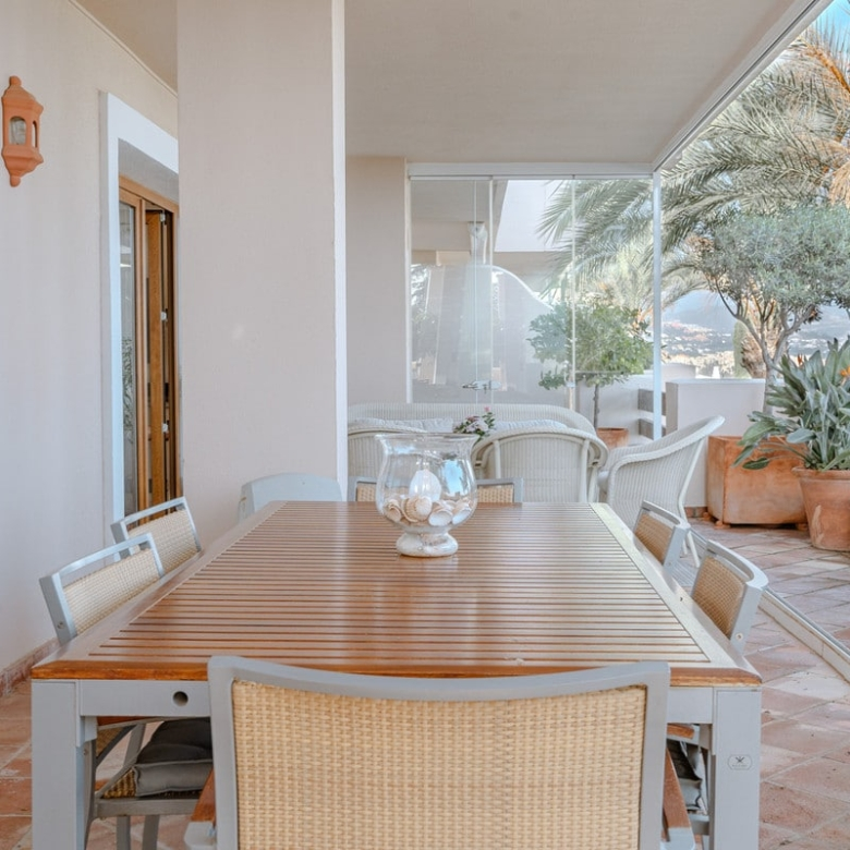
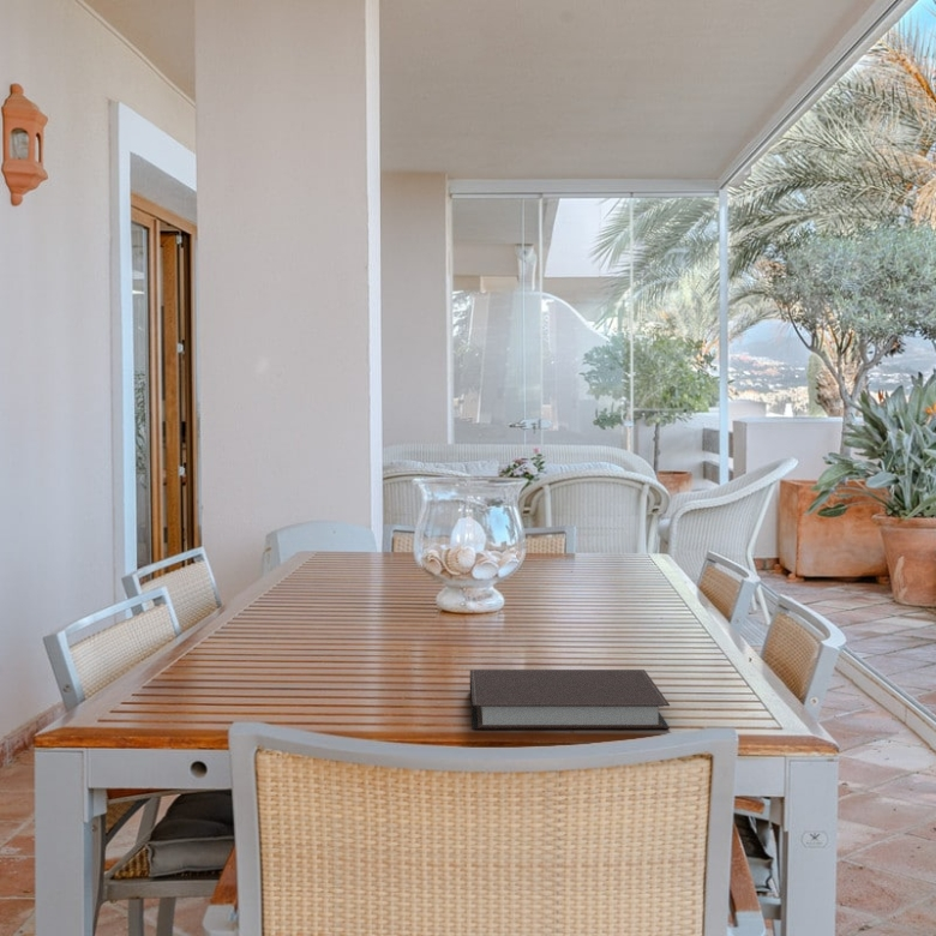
+ notebook (563, 696)
